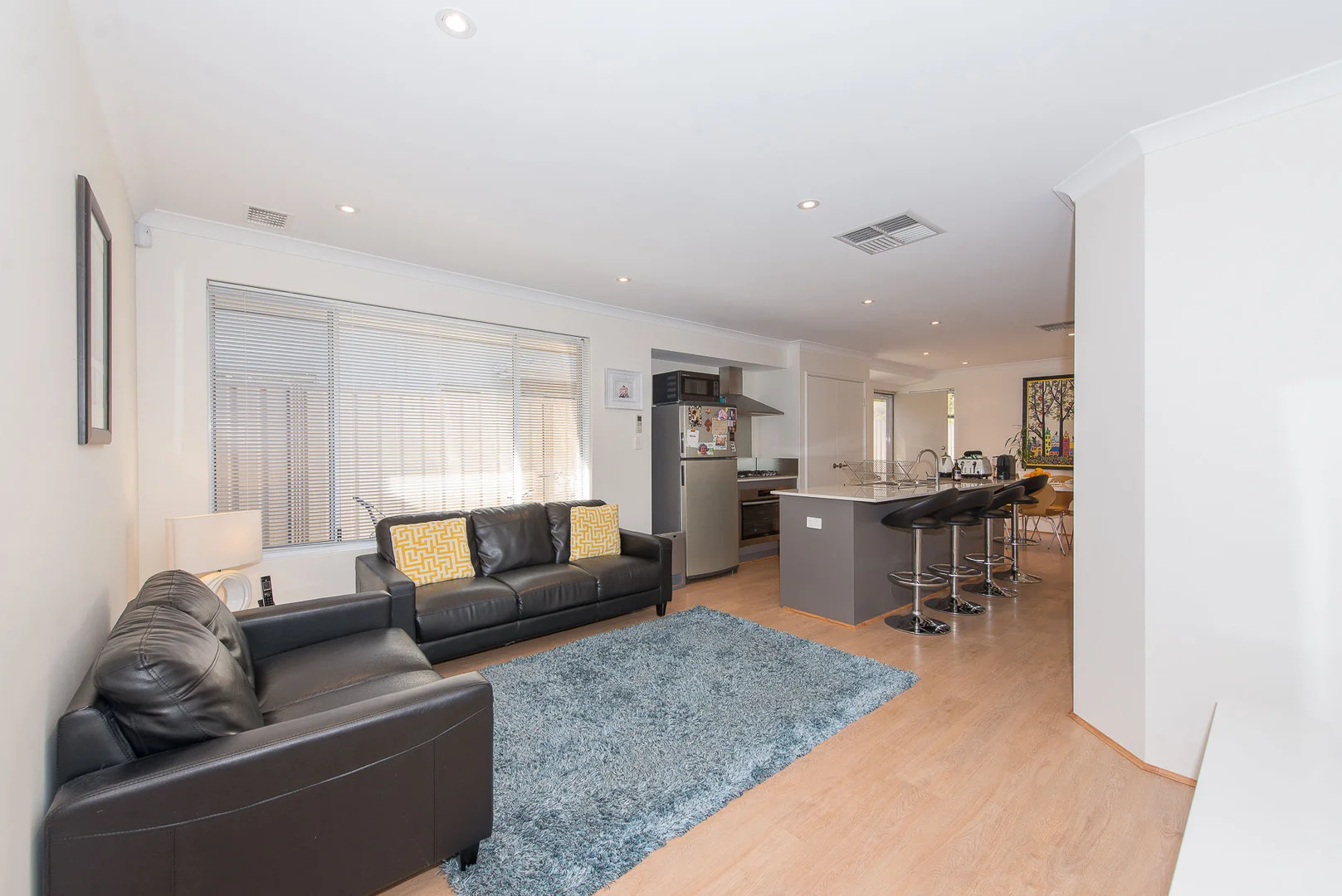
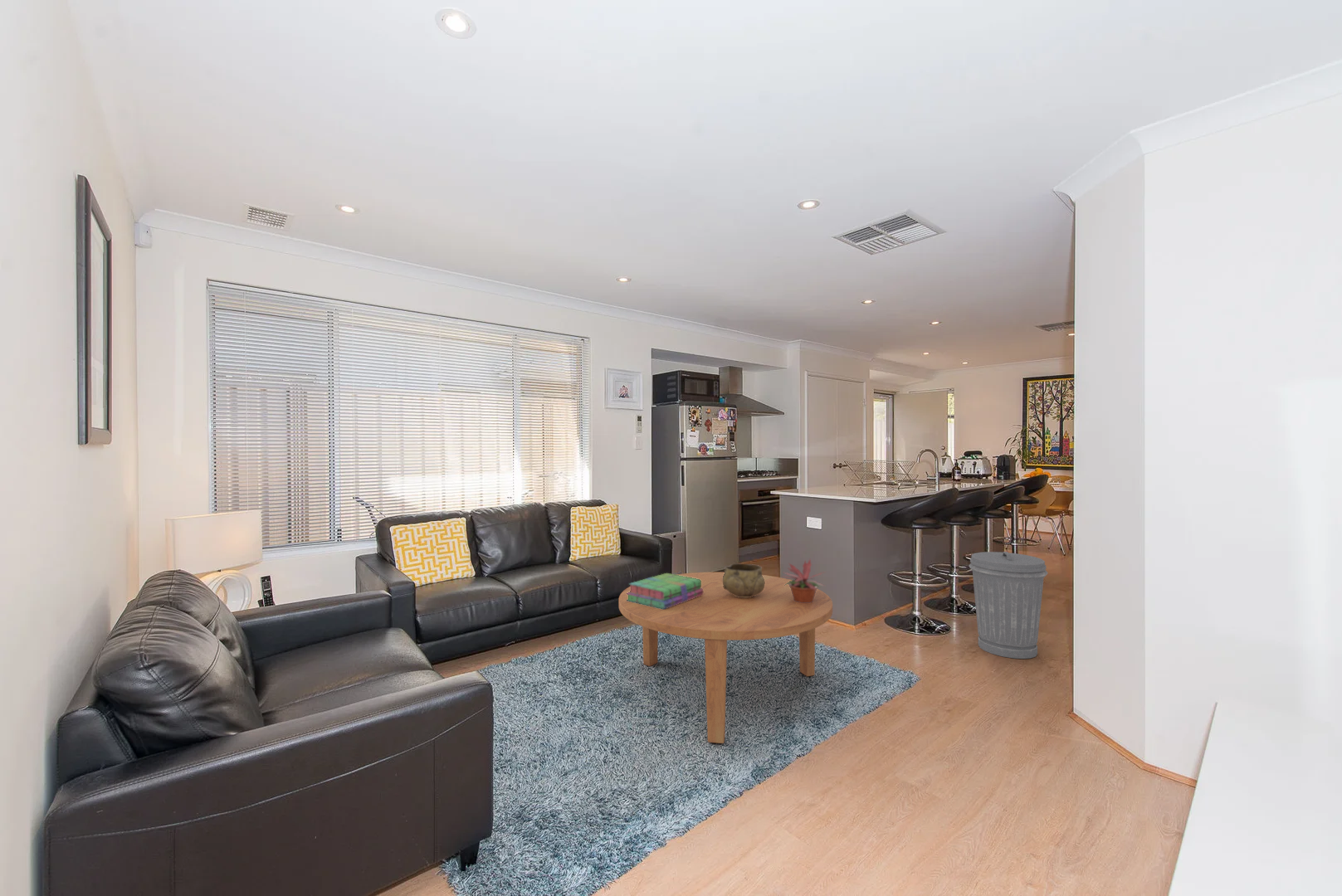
+ decorative bowl (744, 581)
+ stack of books (665, 589)
+ trash can (1007, 601)
+ coffee table (724, 642)
+ potted plant (803, 579)
